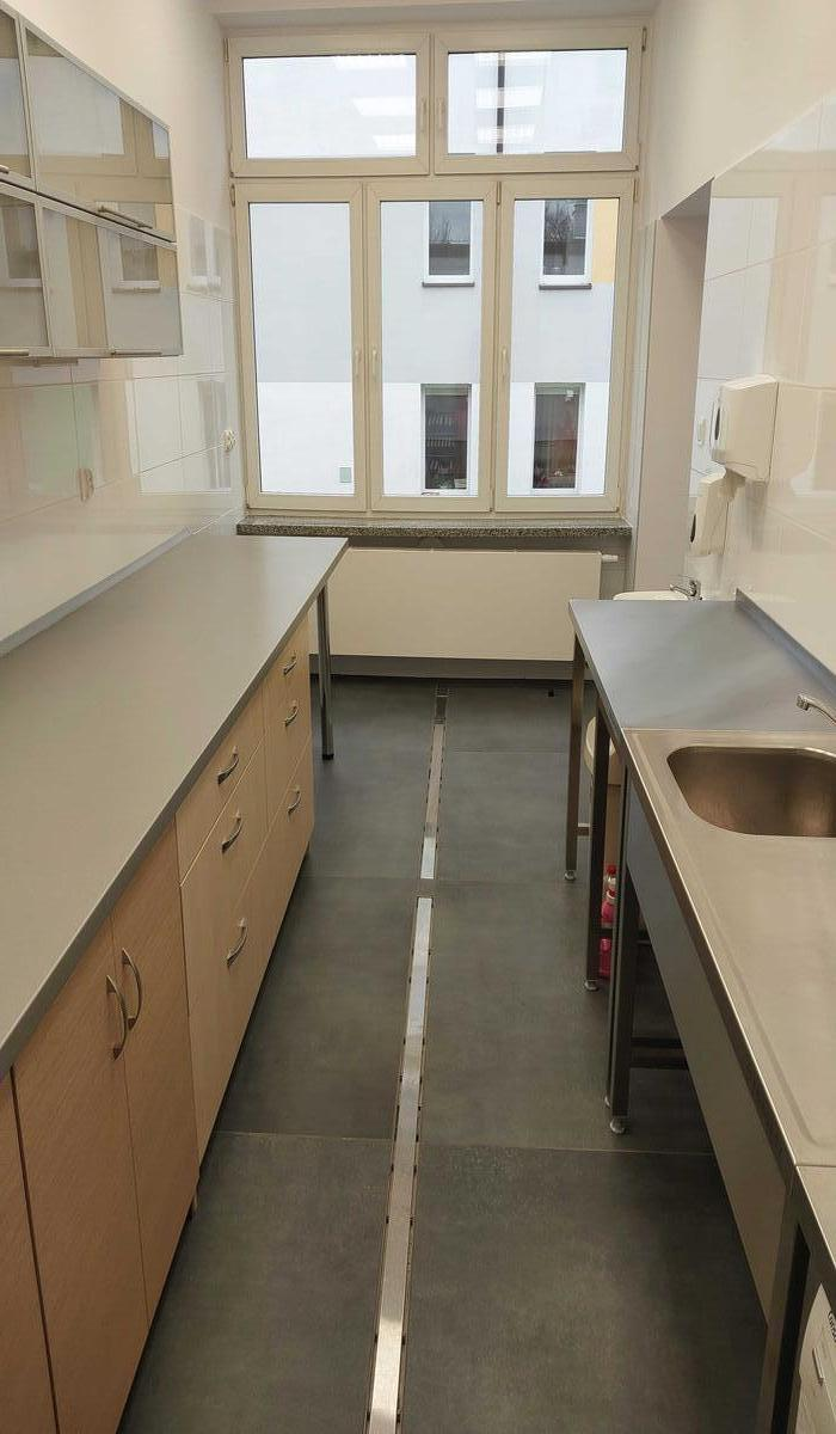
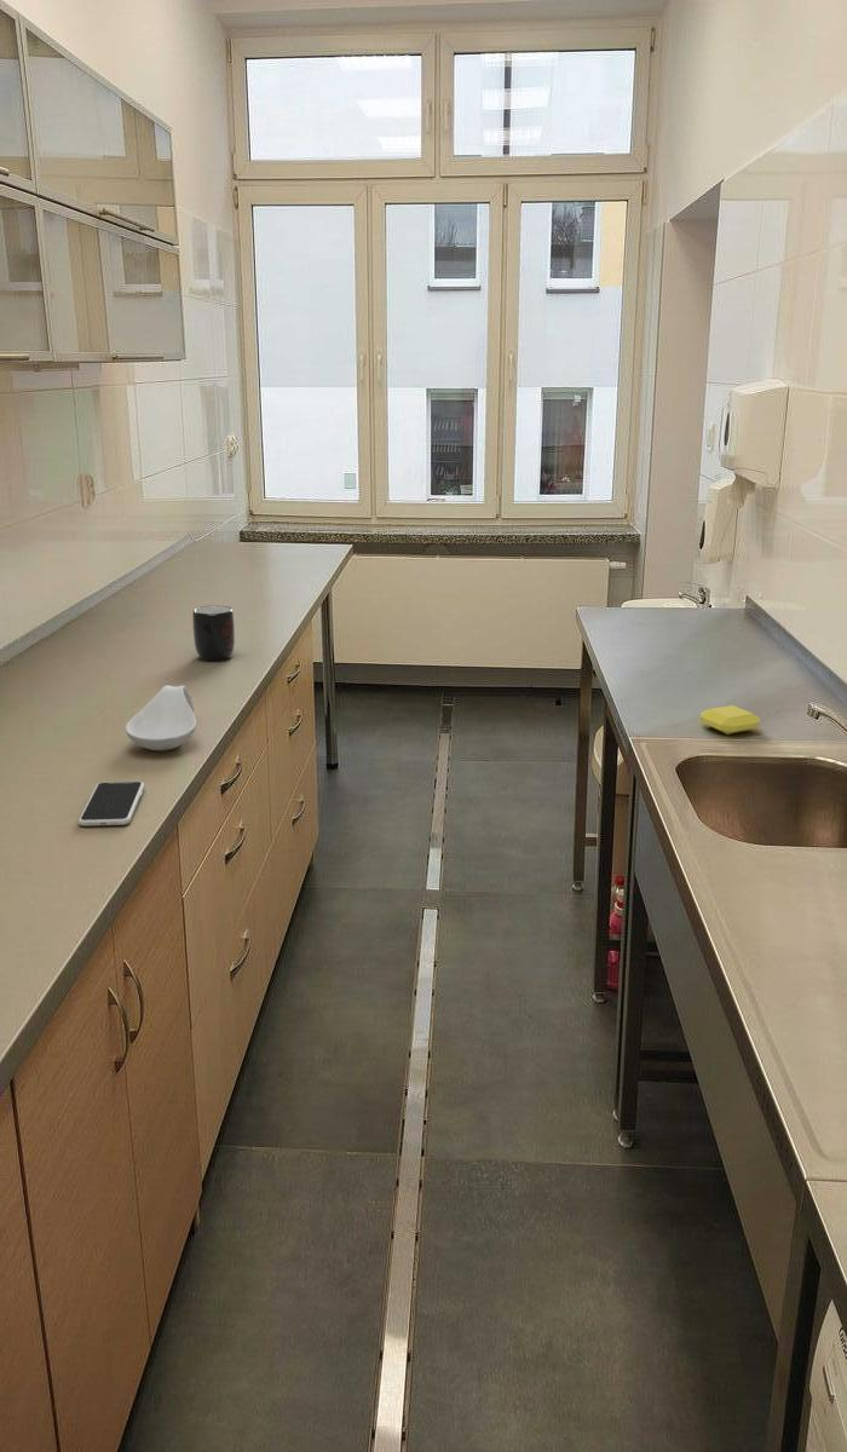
+ smartphone (113, 802)
+ mug (215, 632)
+ soap bar (730, 719)
+ spoon rest (167, 715)
